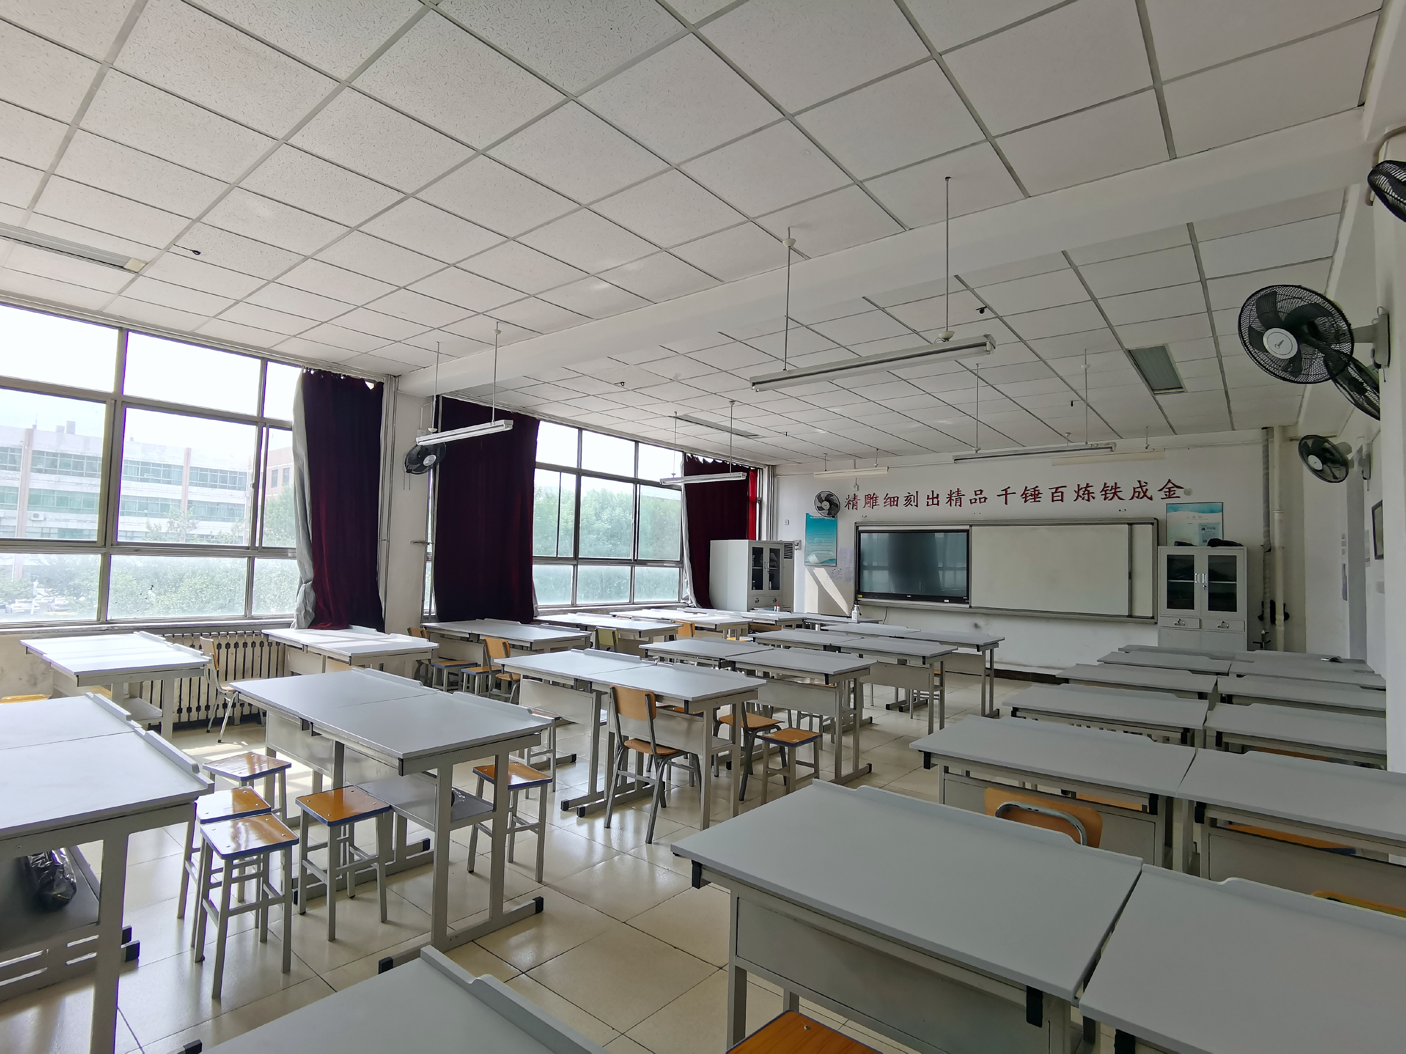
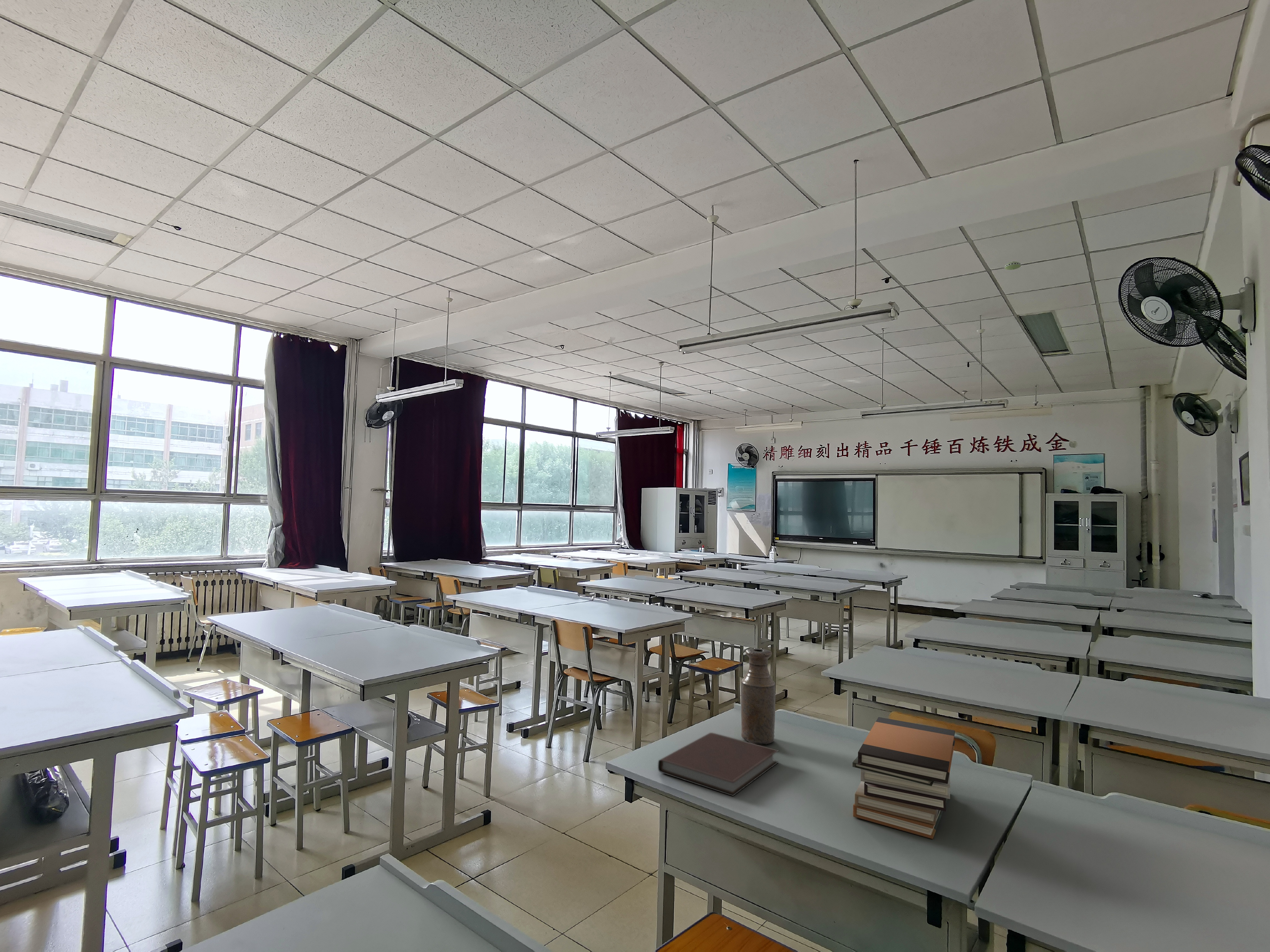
+ bottle (758, 694)
+ smoke detector (1013, 266)
+ book stack (907, 772)
+ notebook (720, 760)
